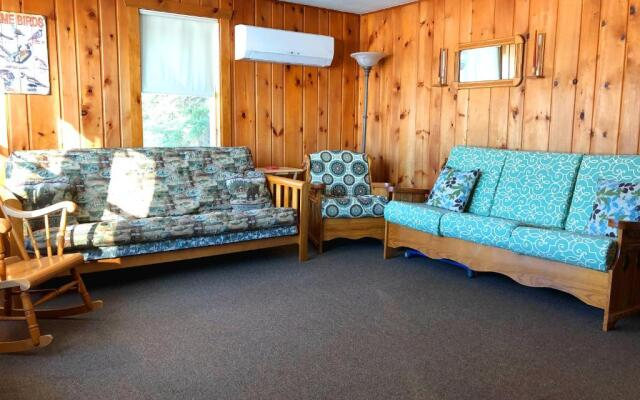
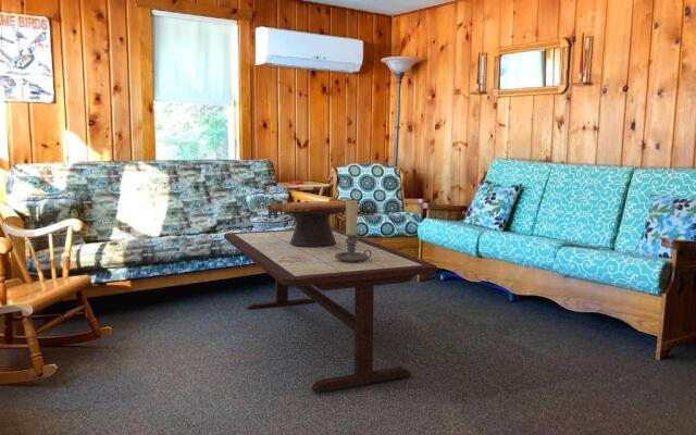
+ coffee table (314, 291)
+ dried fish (318, 223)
+ candle holder (355, 229)
